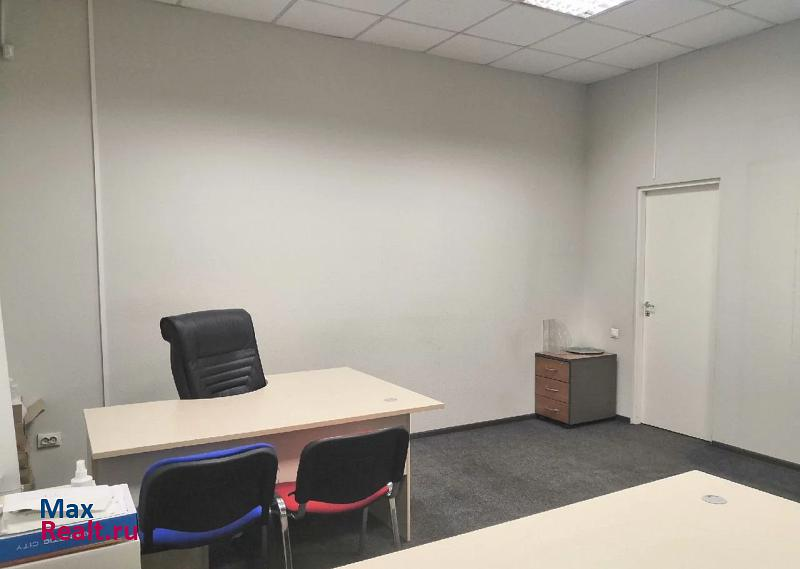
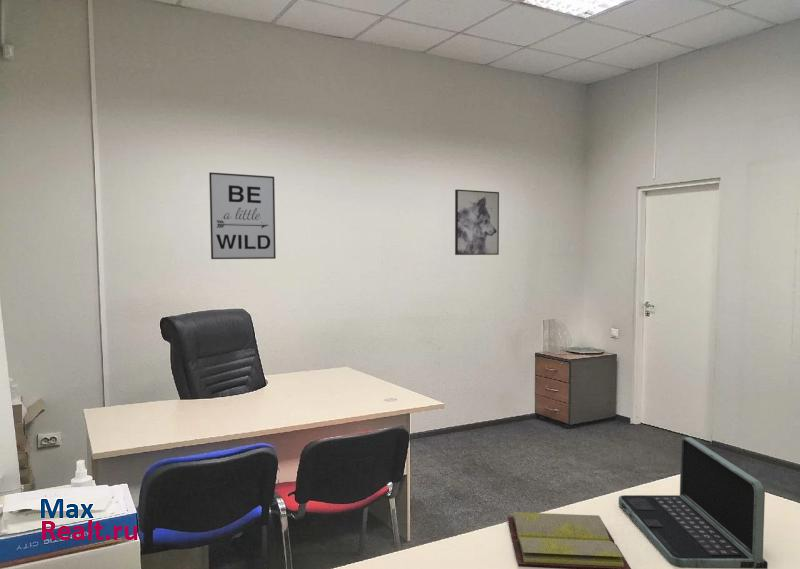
+ wall art (243, 216)
+ wall art (477, 223)
+ laptop (687, 492)
+ diary (563, 538)
